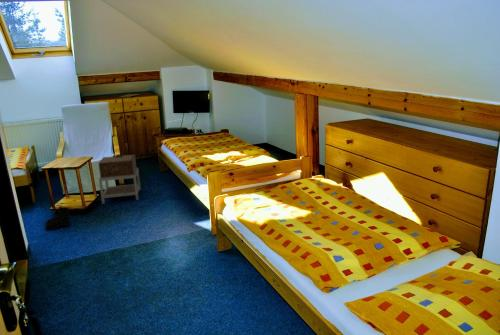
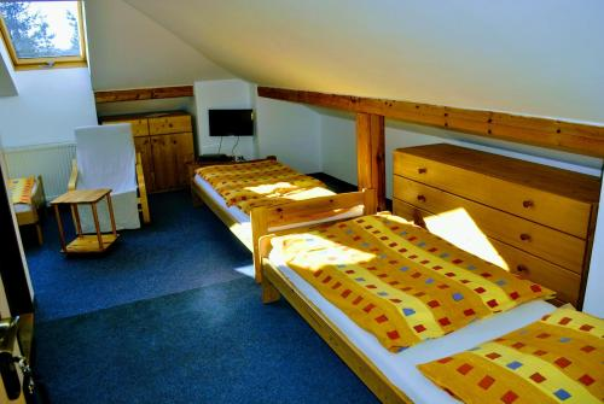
- nightstand (119, 177)
- boots (57, 216)
